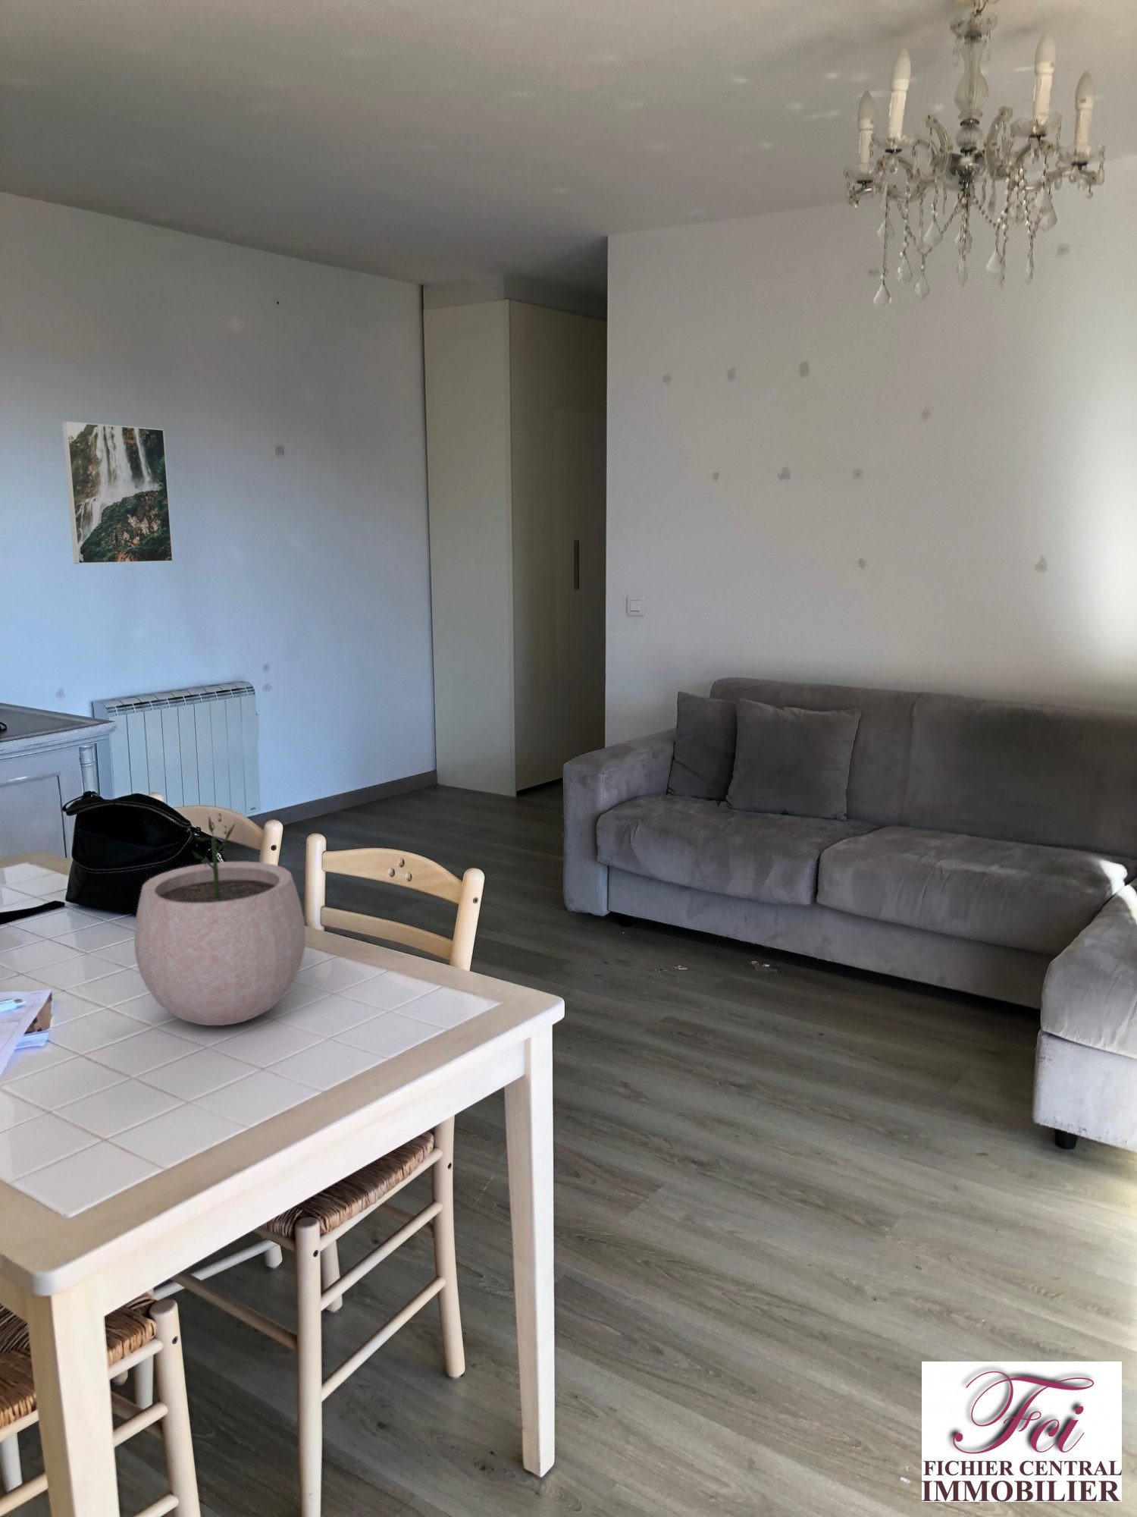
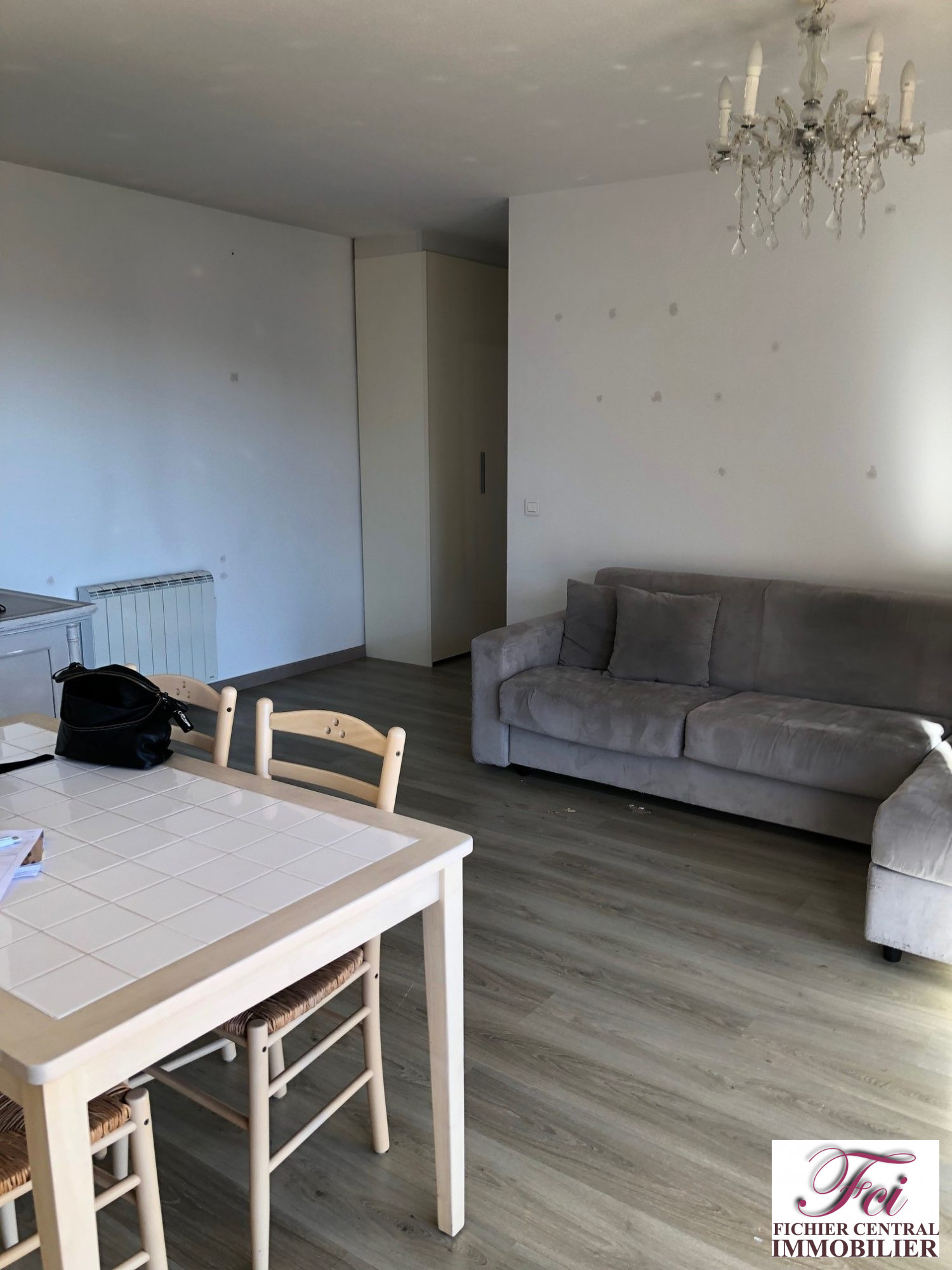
- plant pot (220, 919)
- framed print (119, 495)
